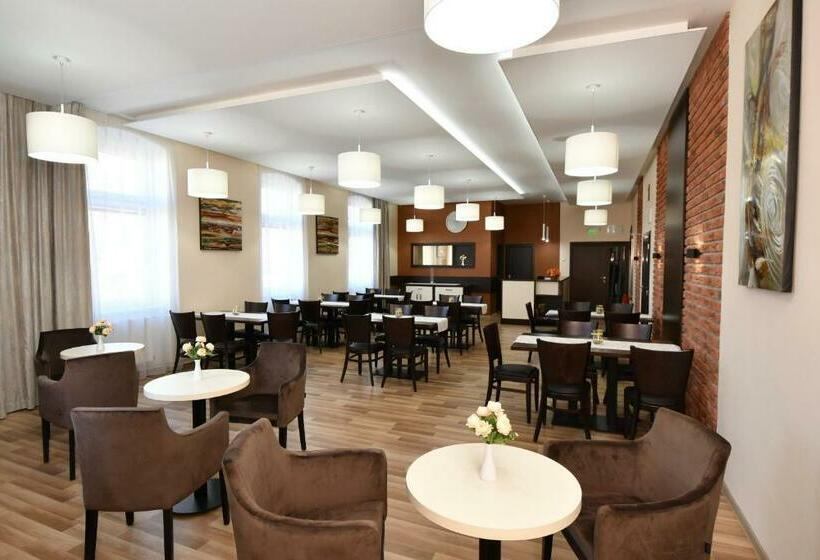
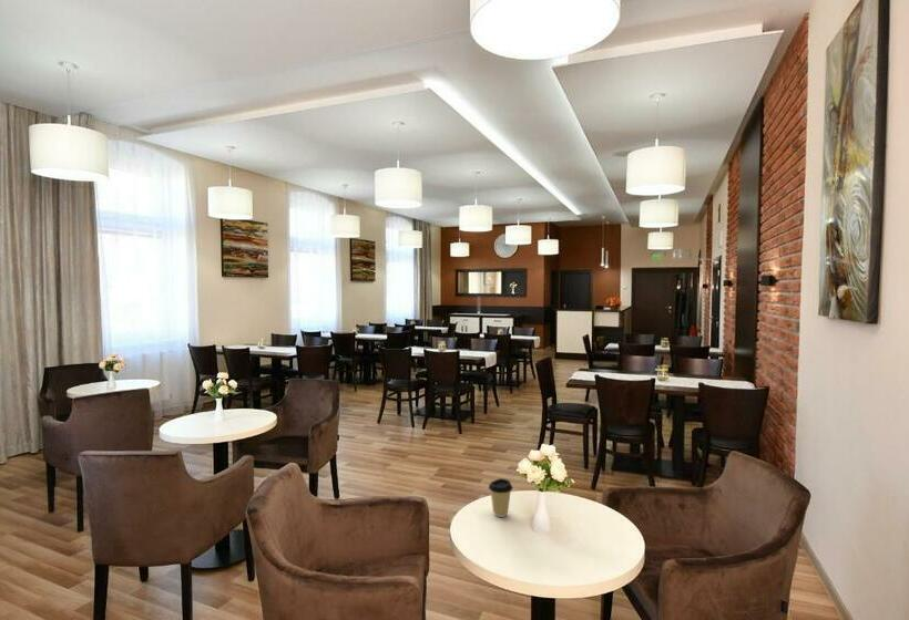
+ coffee cup (500, 498)
